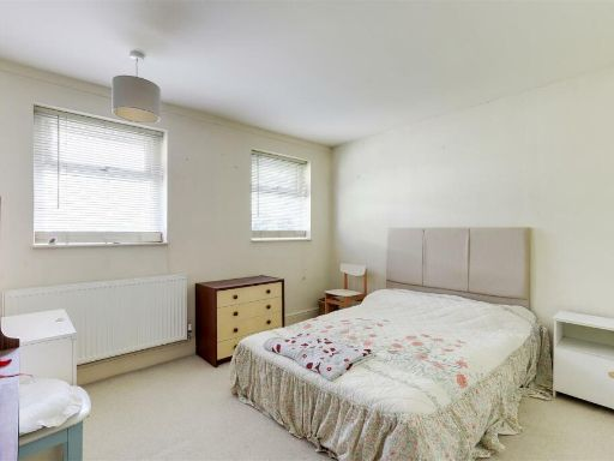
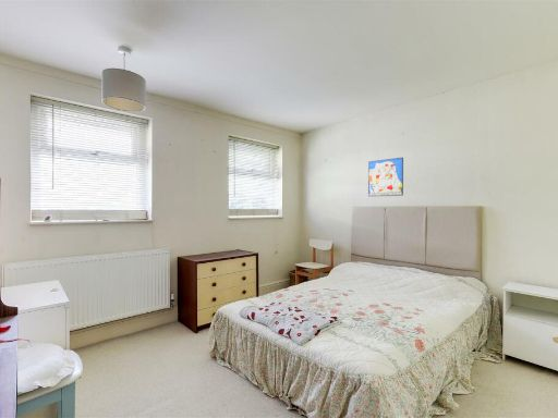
+ wall art (385, 177)
